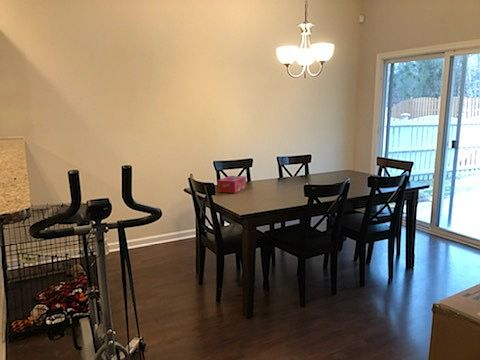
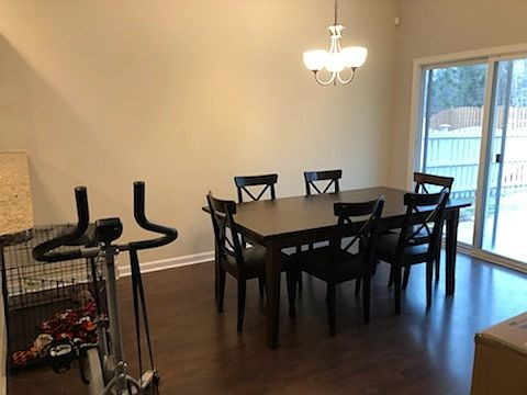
- tissue box (232, 183)
